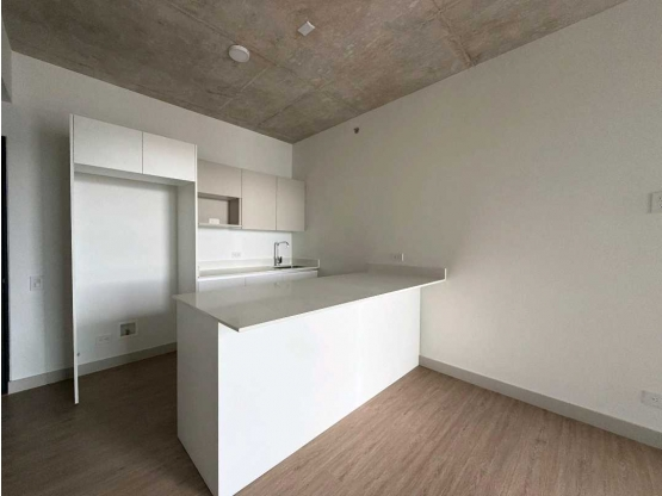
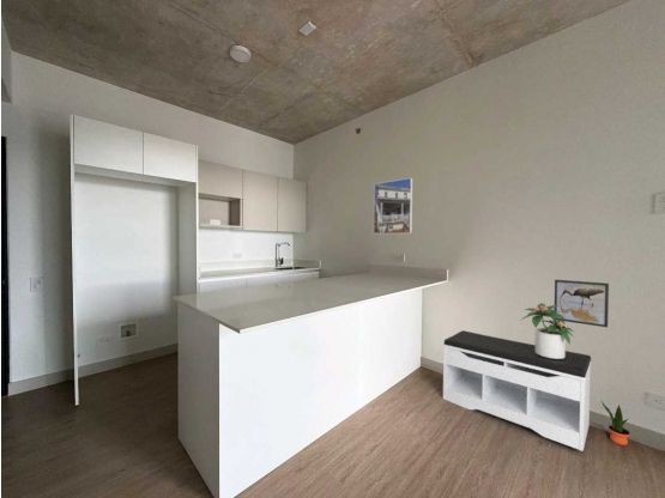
+ potted plant (615, 421)
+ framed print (580, 302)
+ potted plant (545, 329)
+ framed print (392, 207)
+ bench (510, 378)
